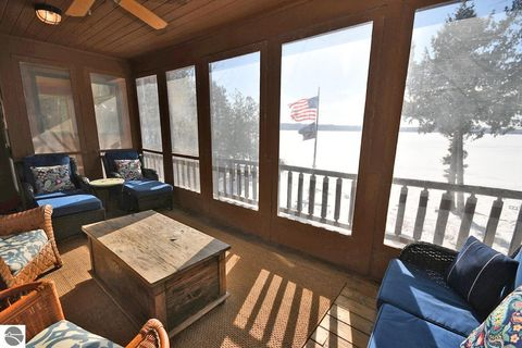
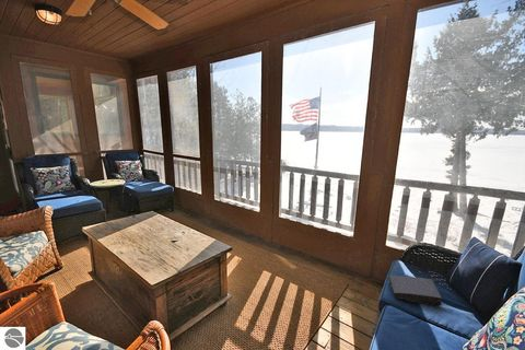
+ book (412, 288)
